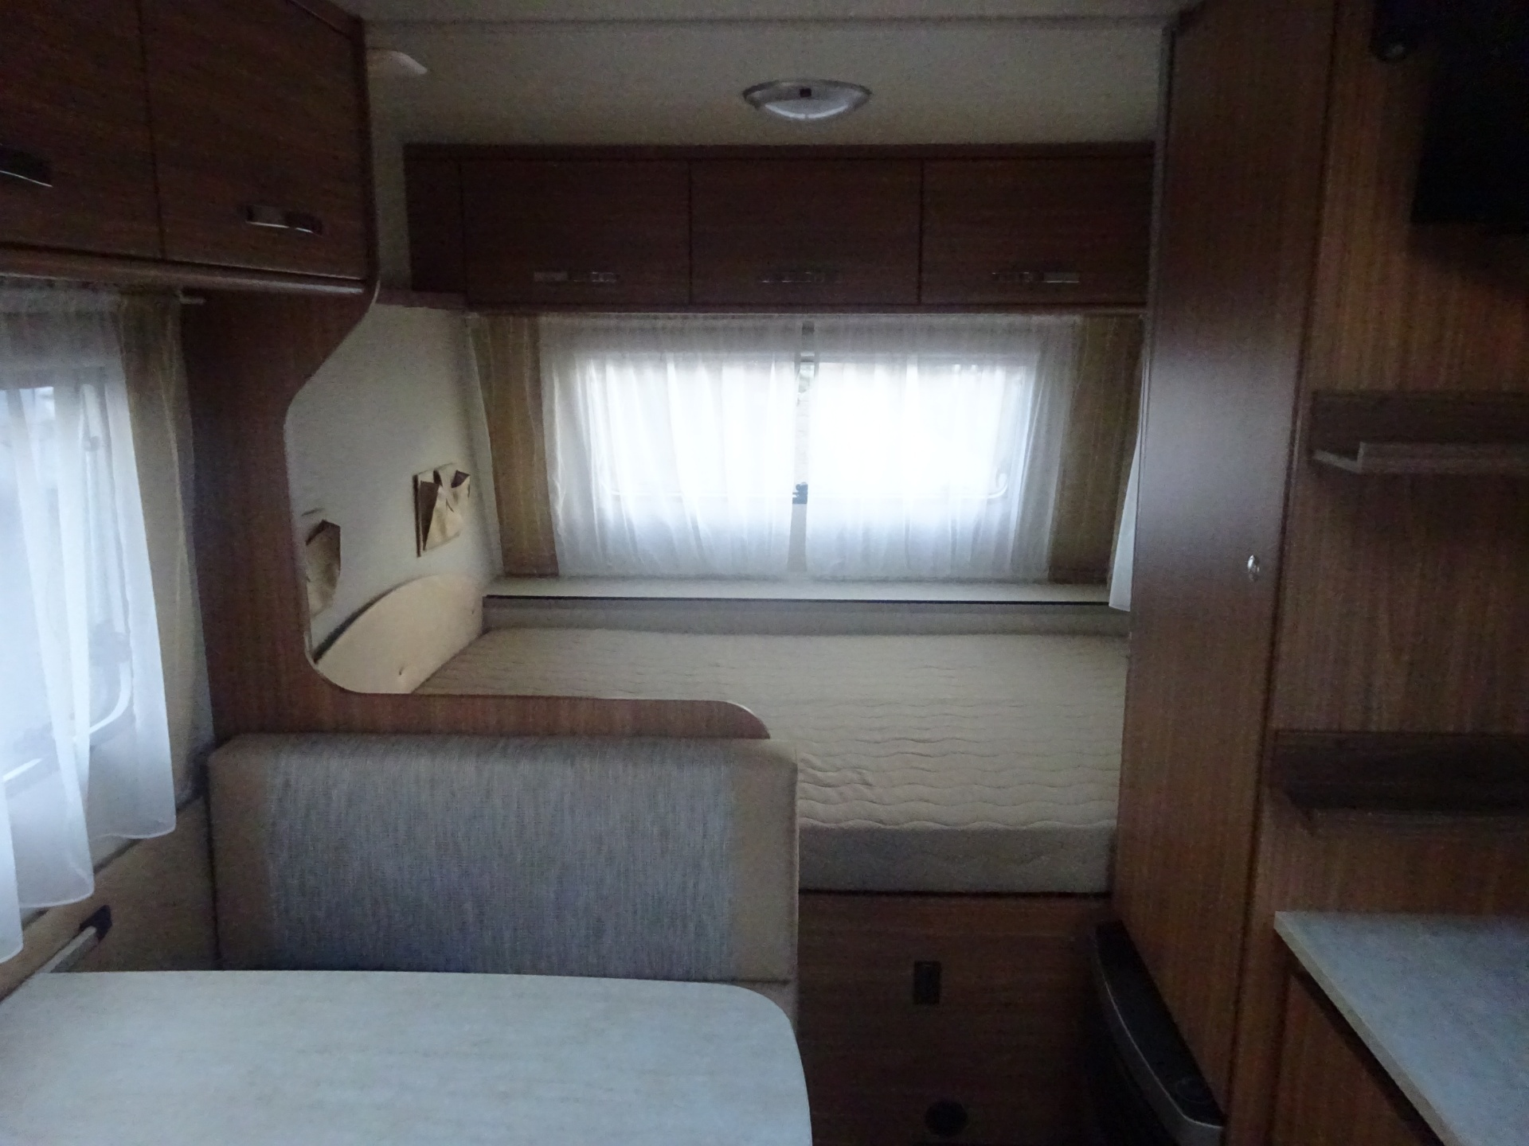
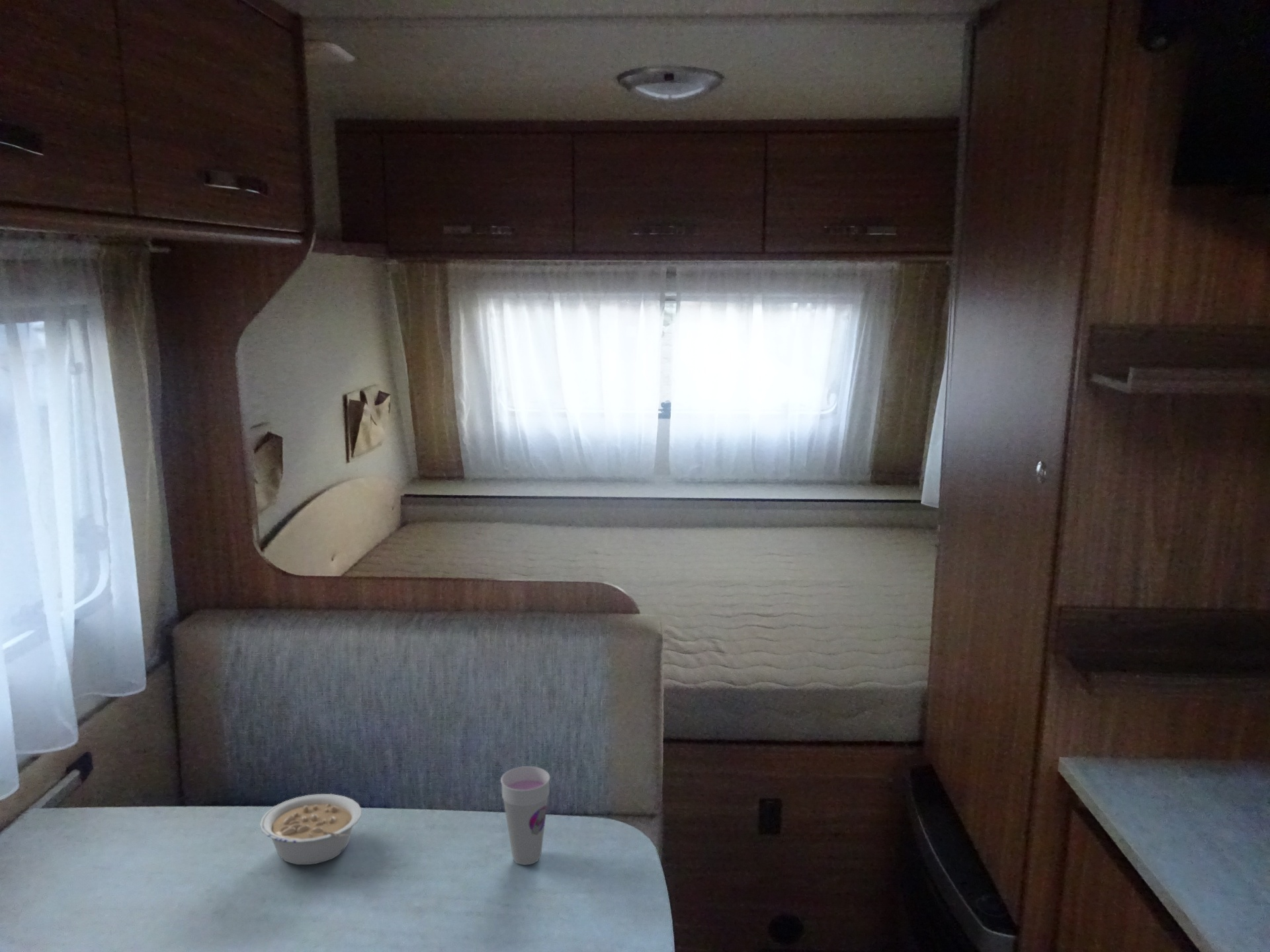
+ cup (526, 818)
+ legume (316, 829)
